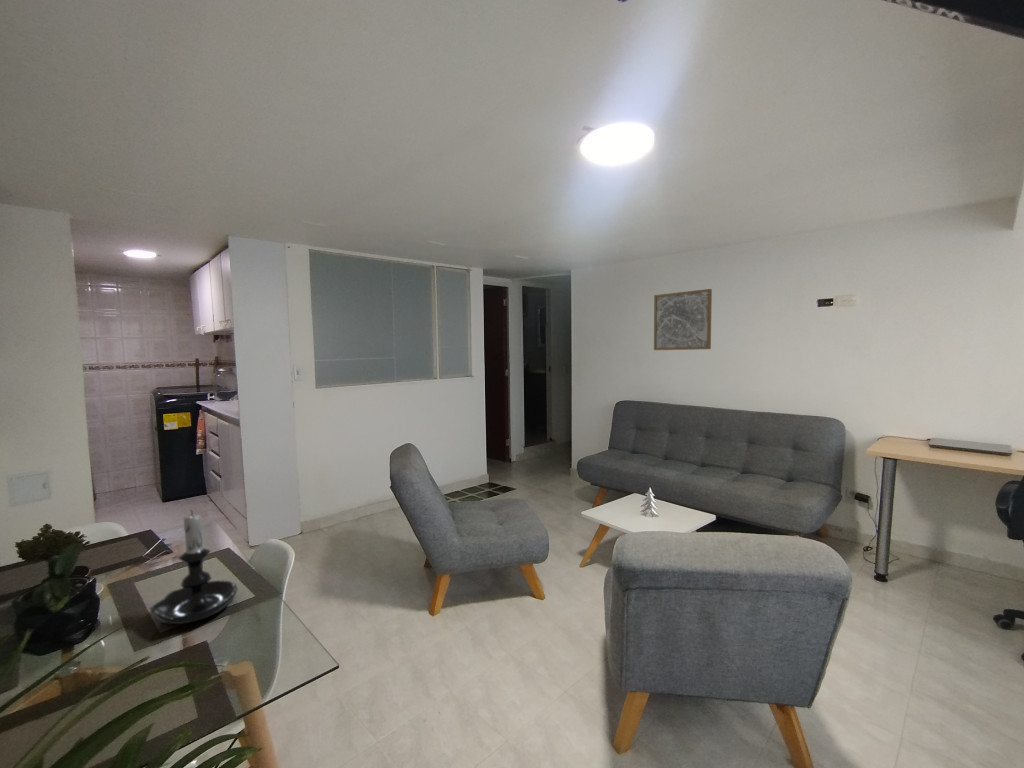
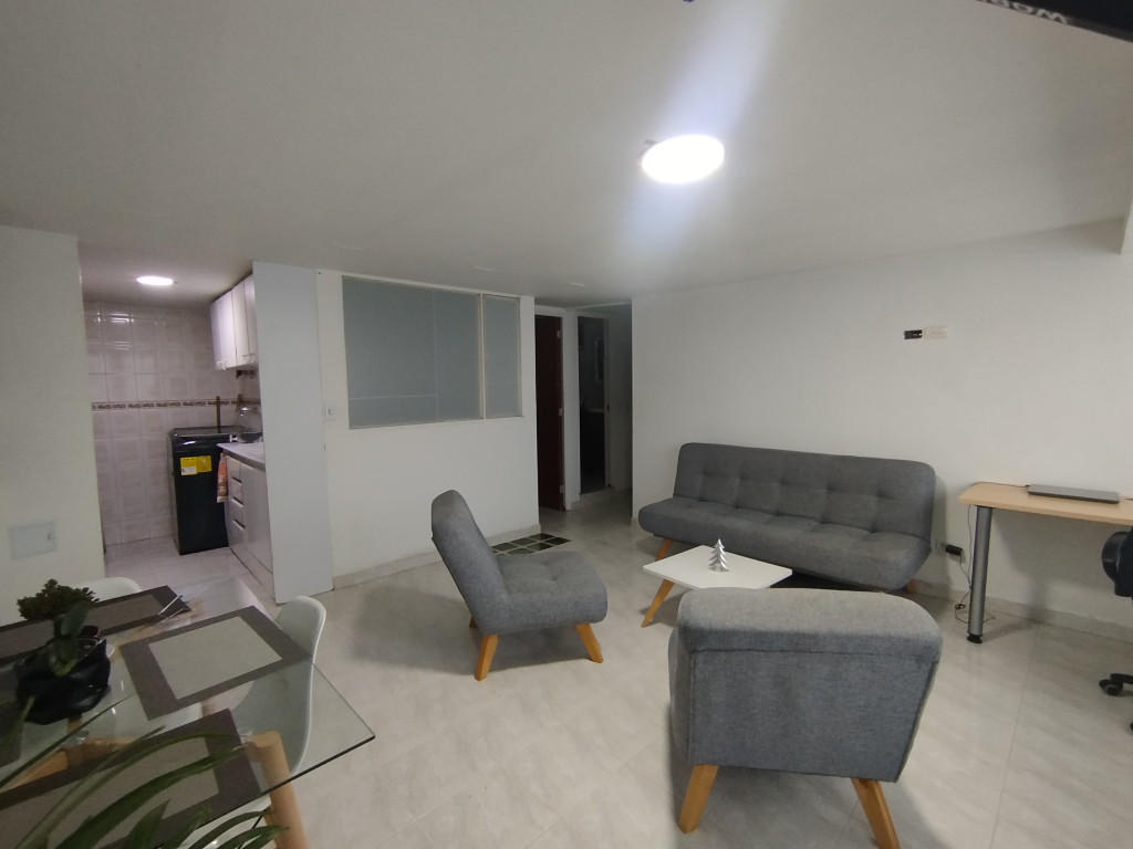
- candle holder (192, 560)
- wall art (681, 321)
